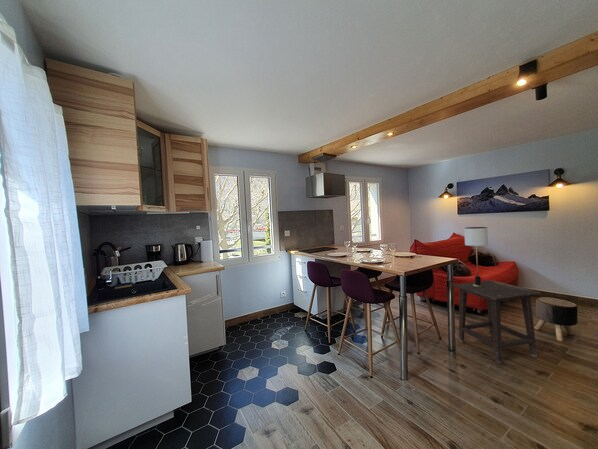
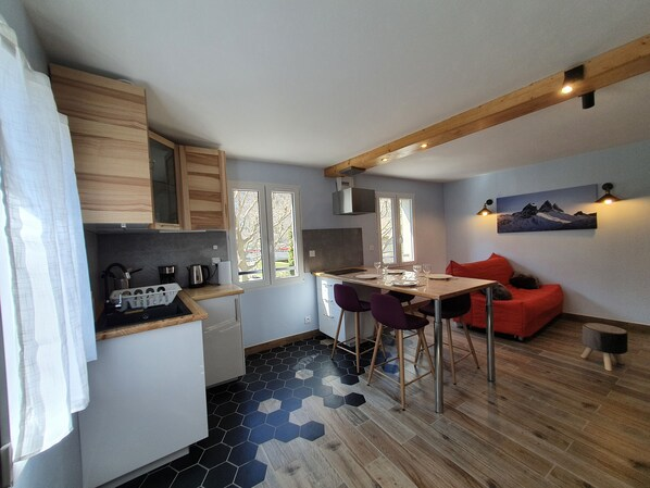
- side table (494, 318)
- table lamp (476, 256)
